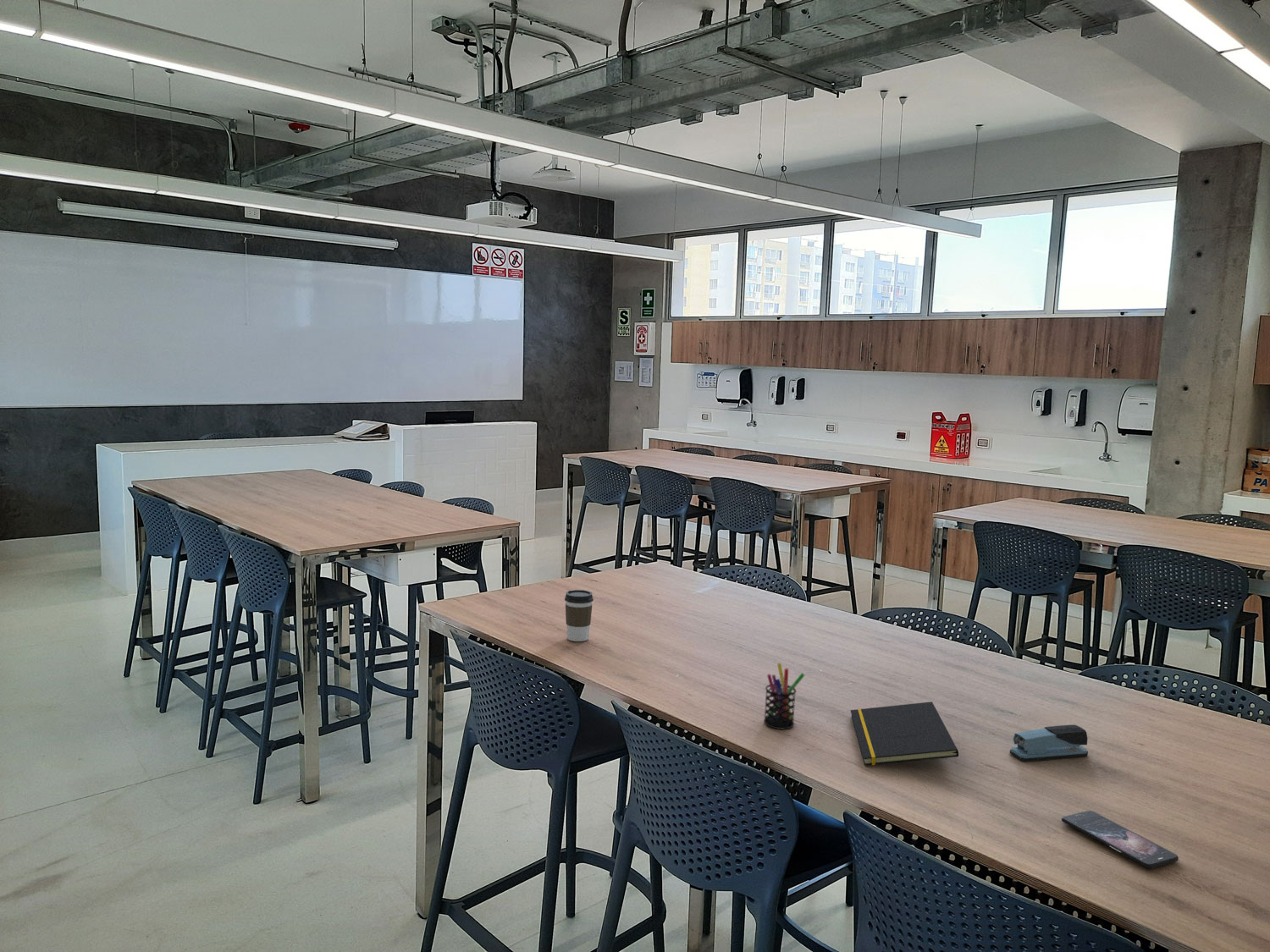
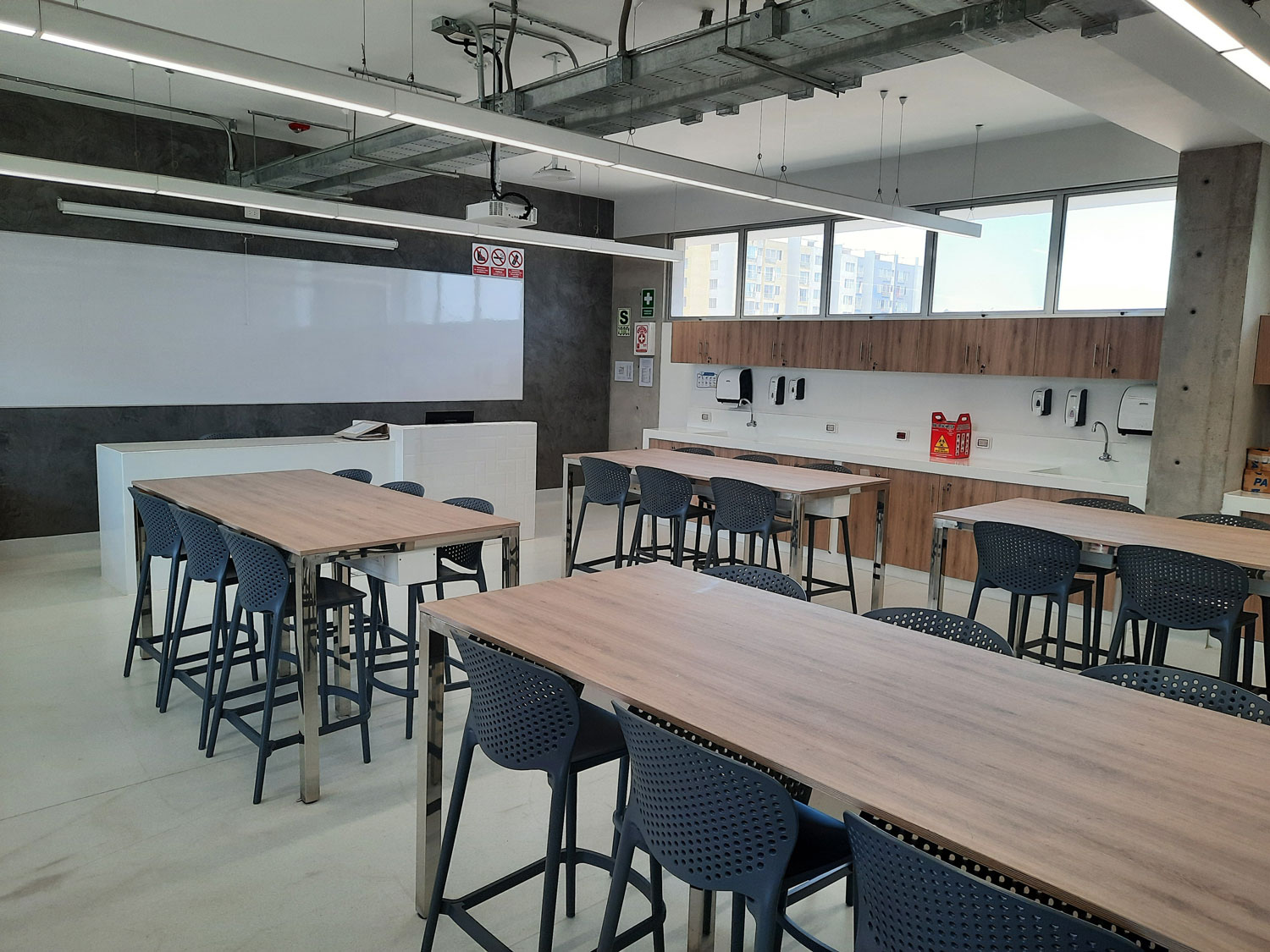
- notepad (900, 731)
- pen holder (784, 694)
- stapler (1050, 741)
- smartphone (1118, 838)
- coffee cup (578, 615)
